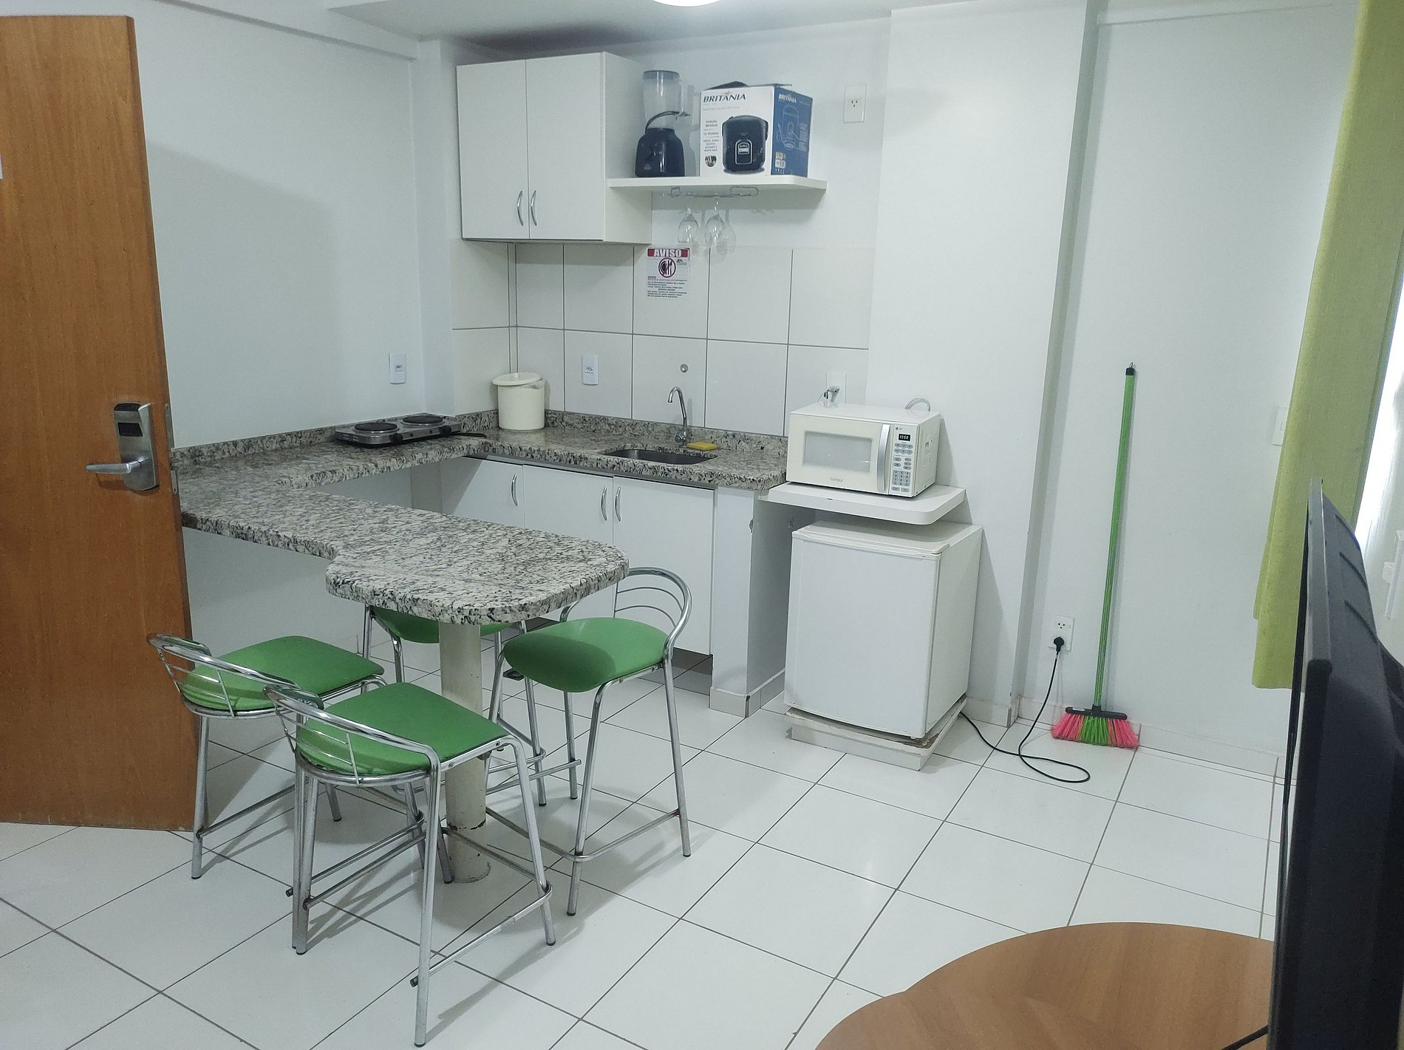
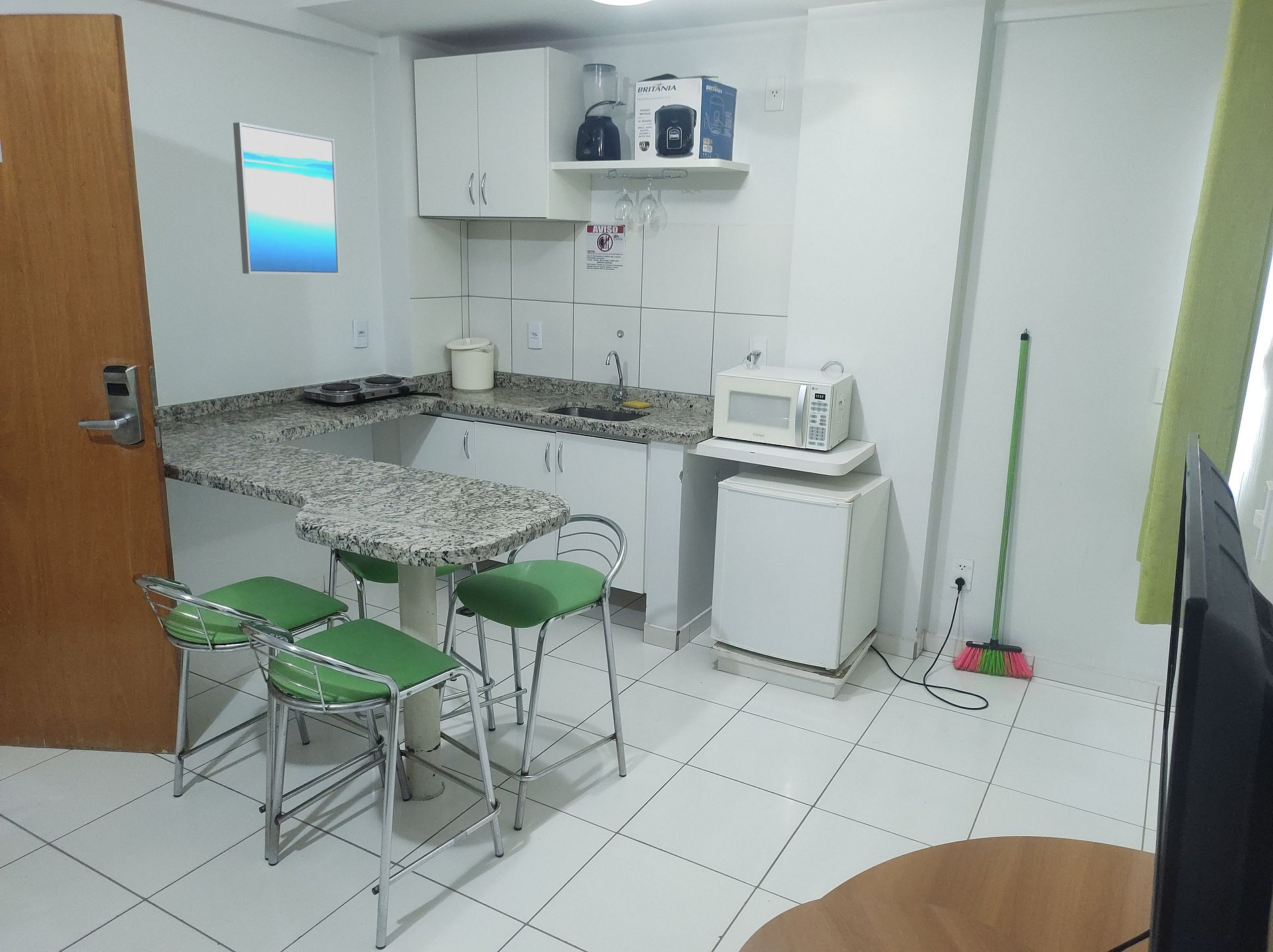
+ wall art (289, 204)
